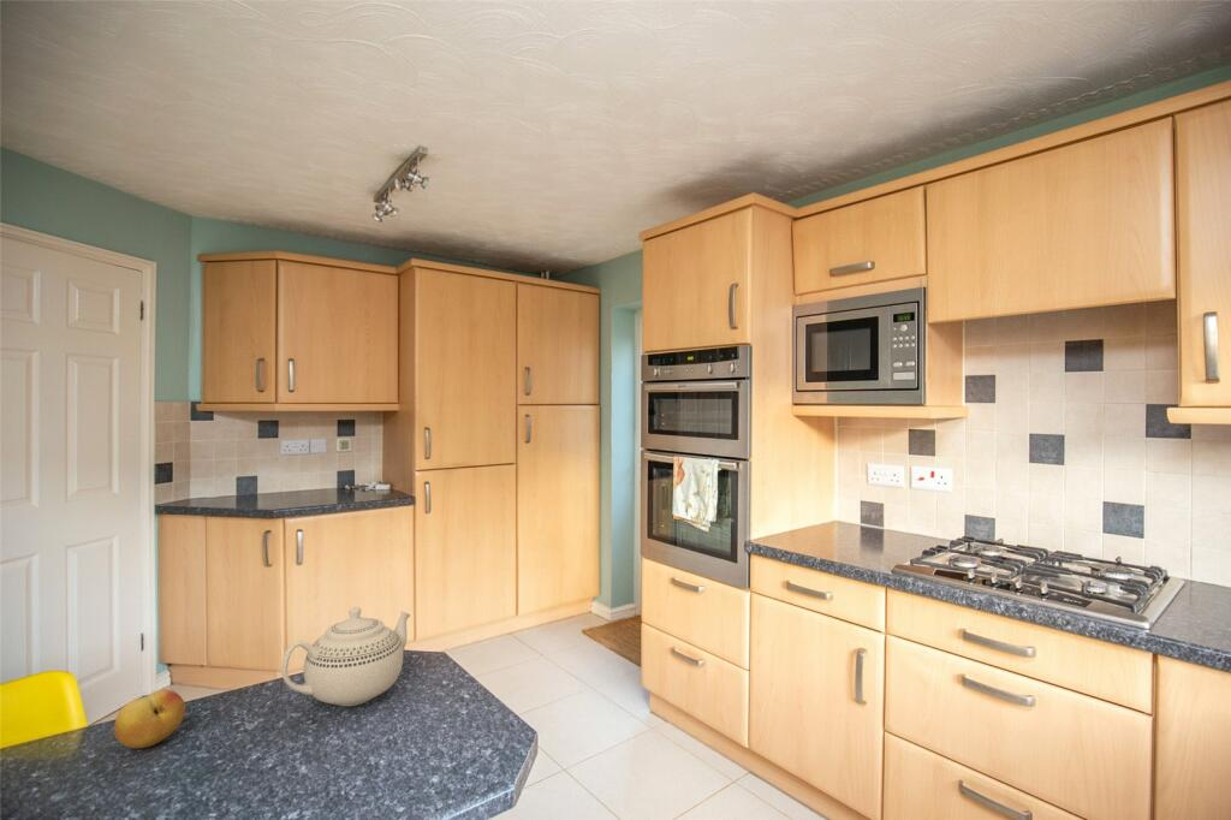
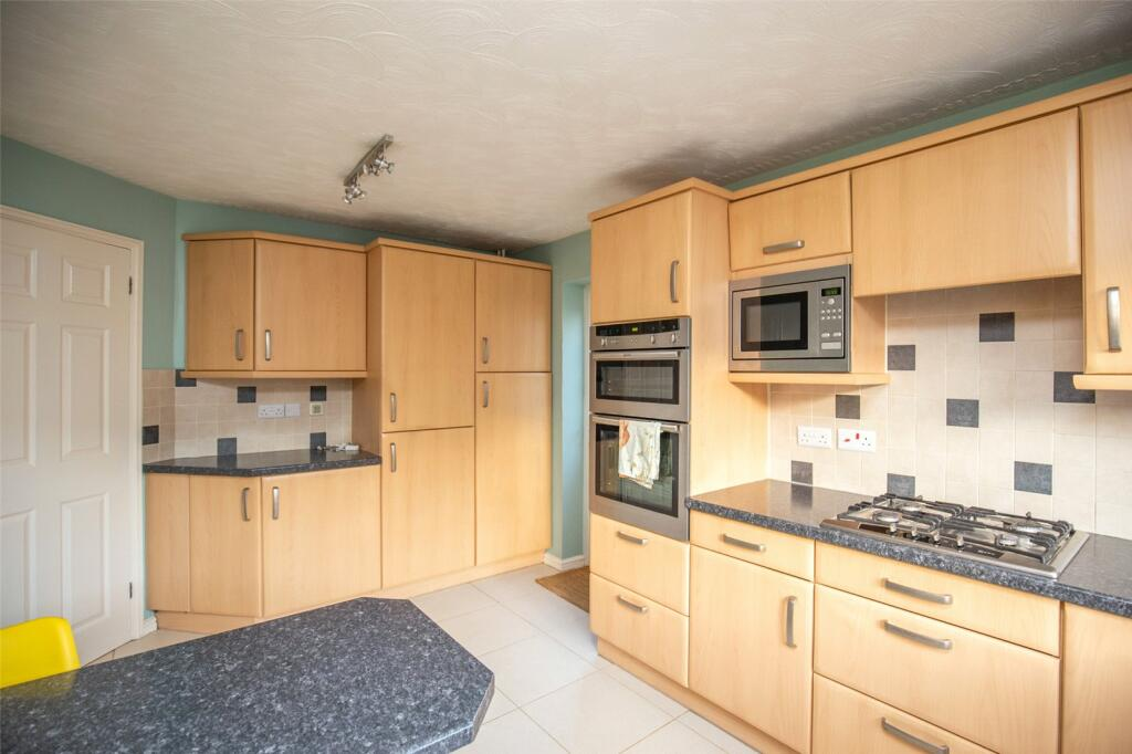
- teapot (352, 653)
- fruit (150, 719)
